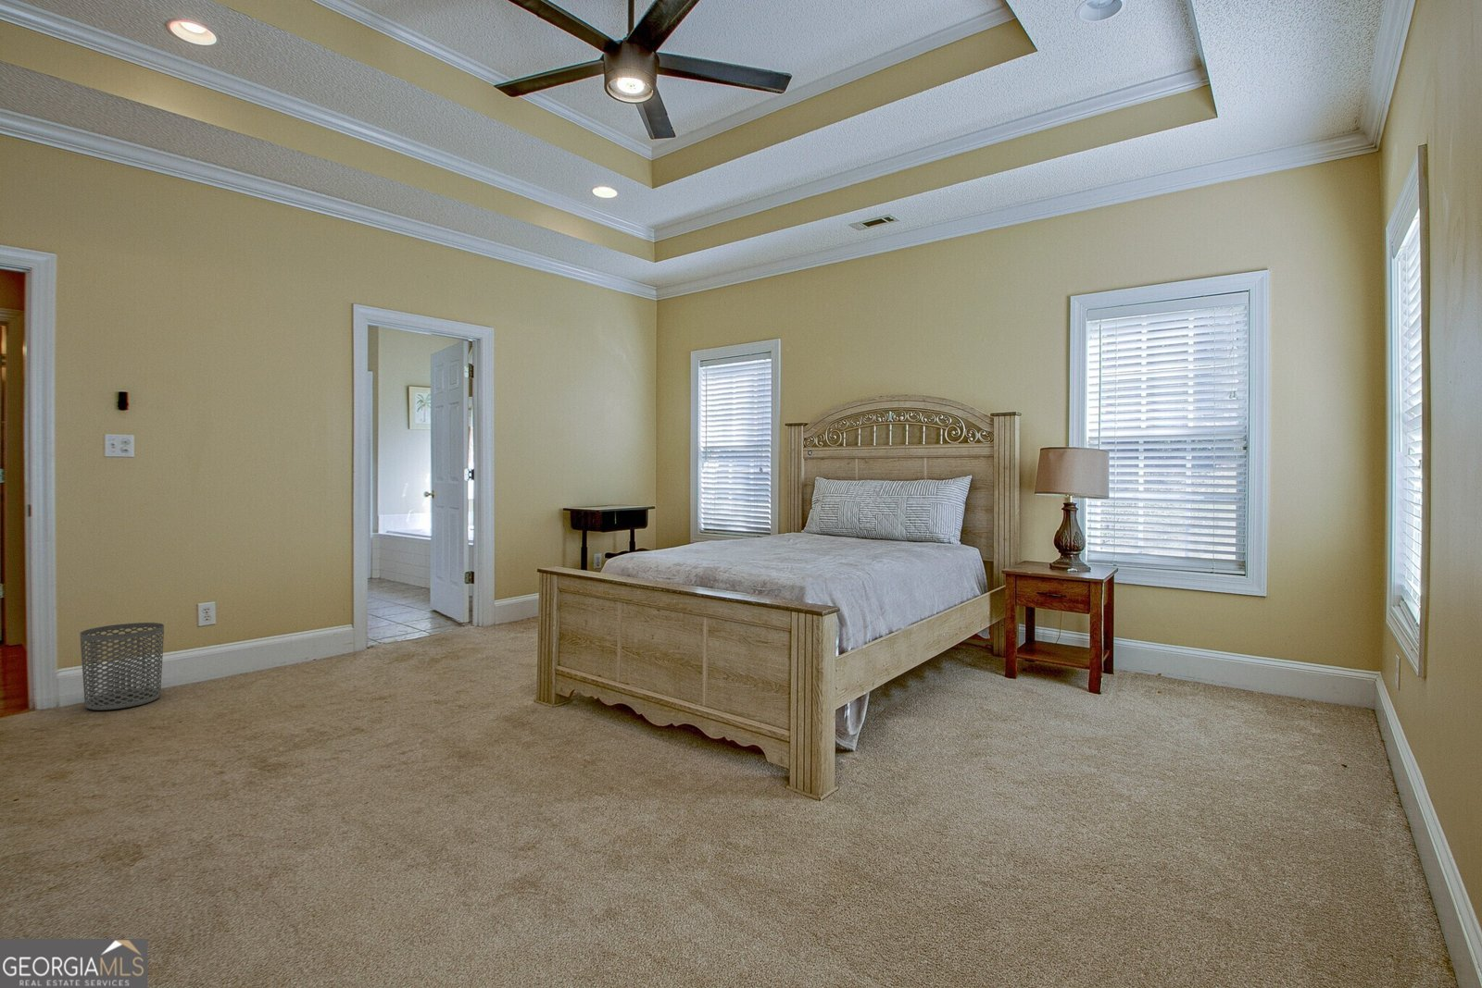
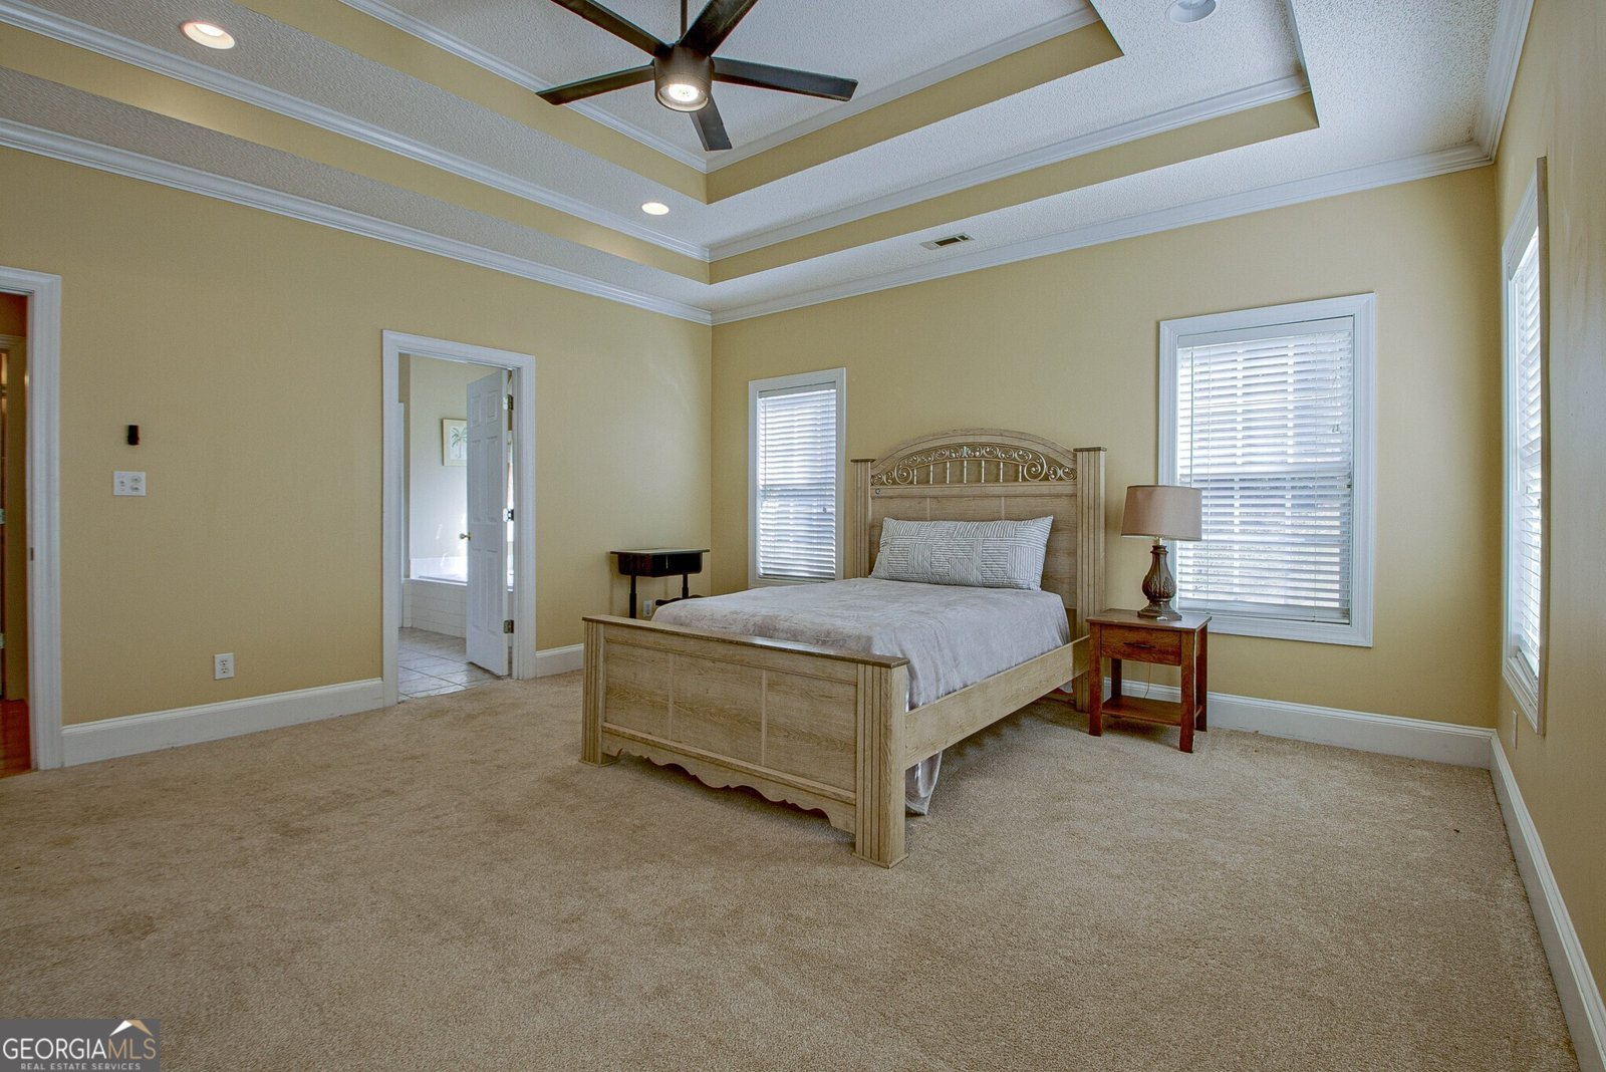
- waste bin (124, 665)
